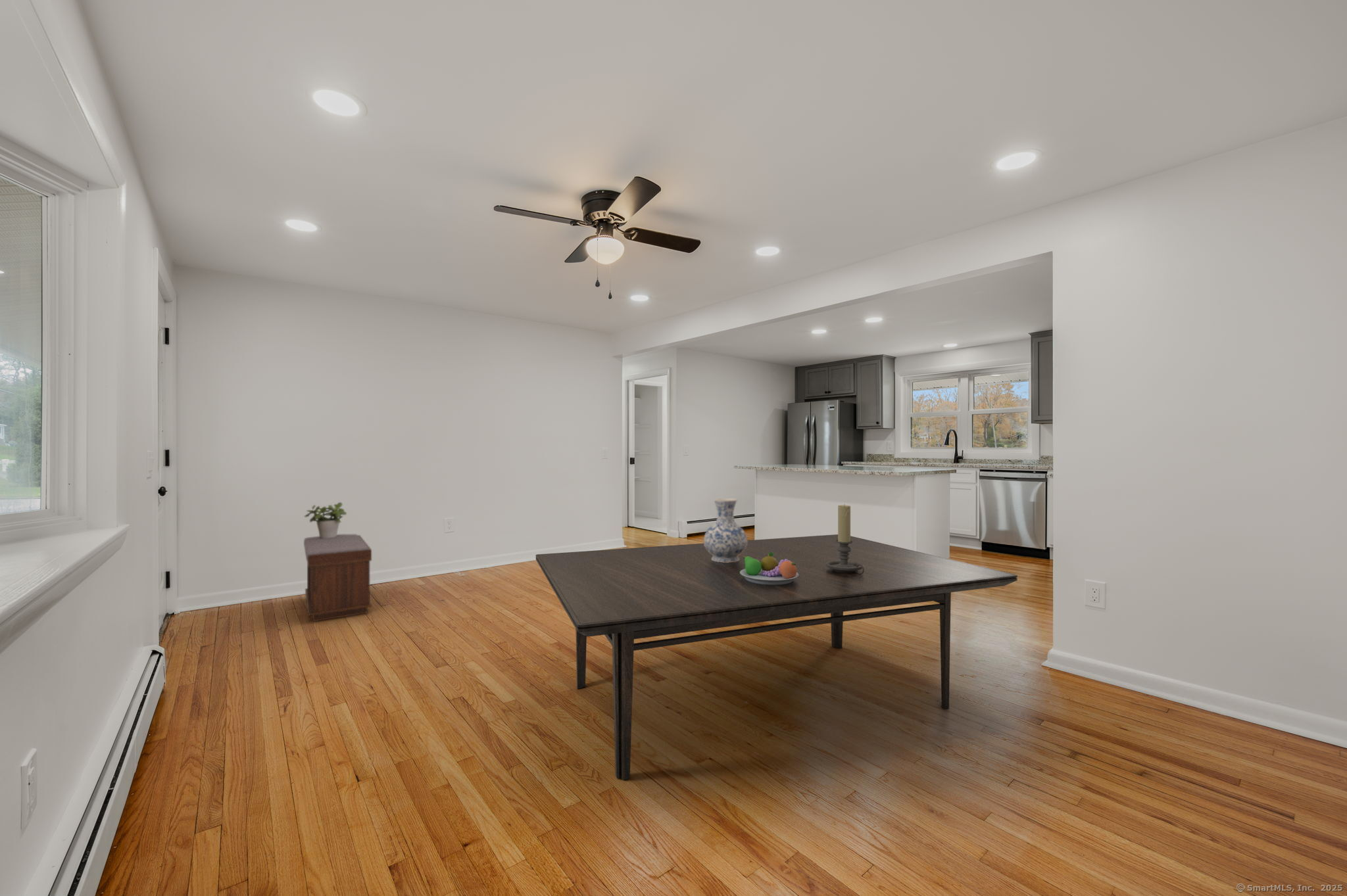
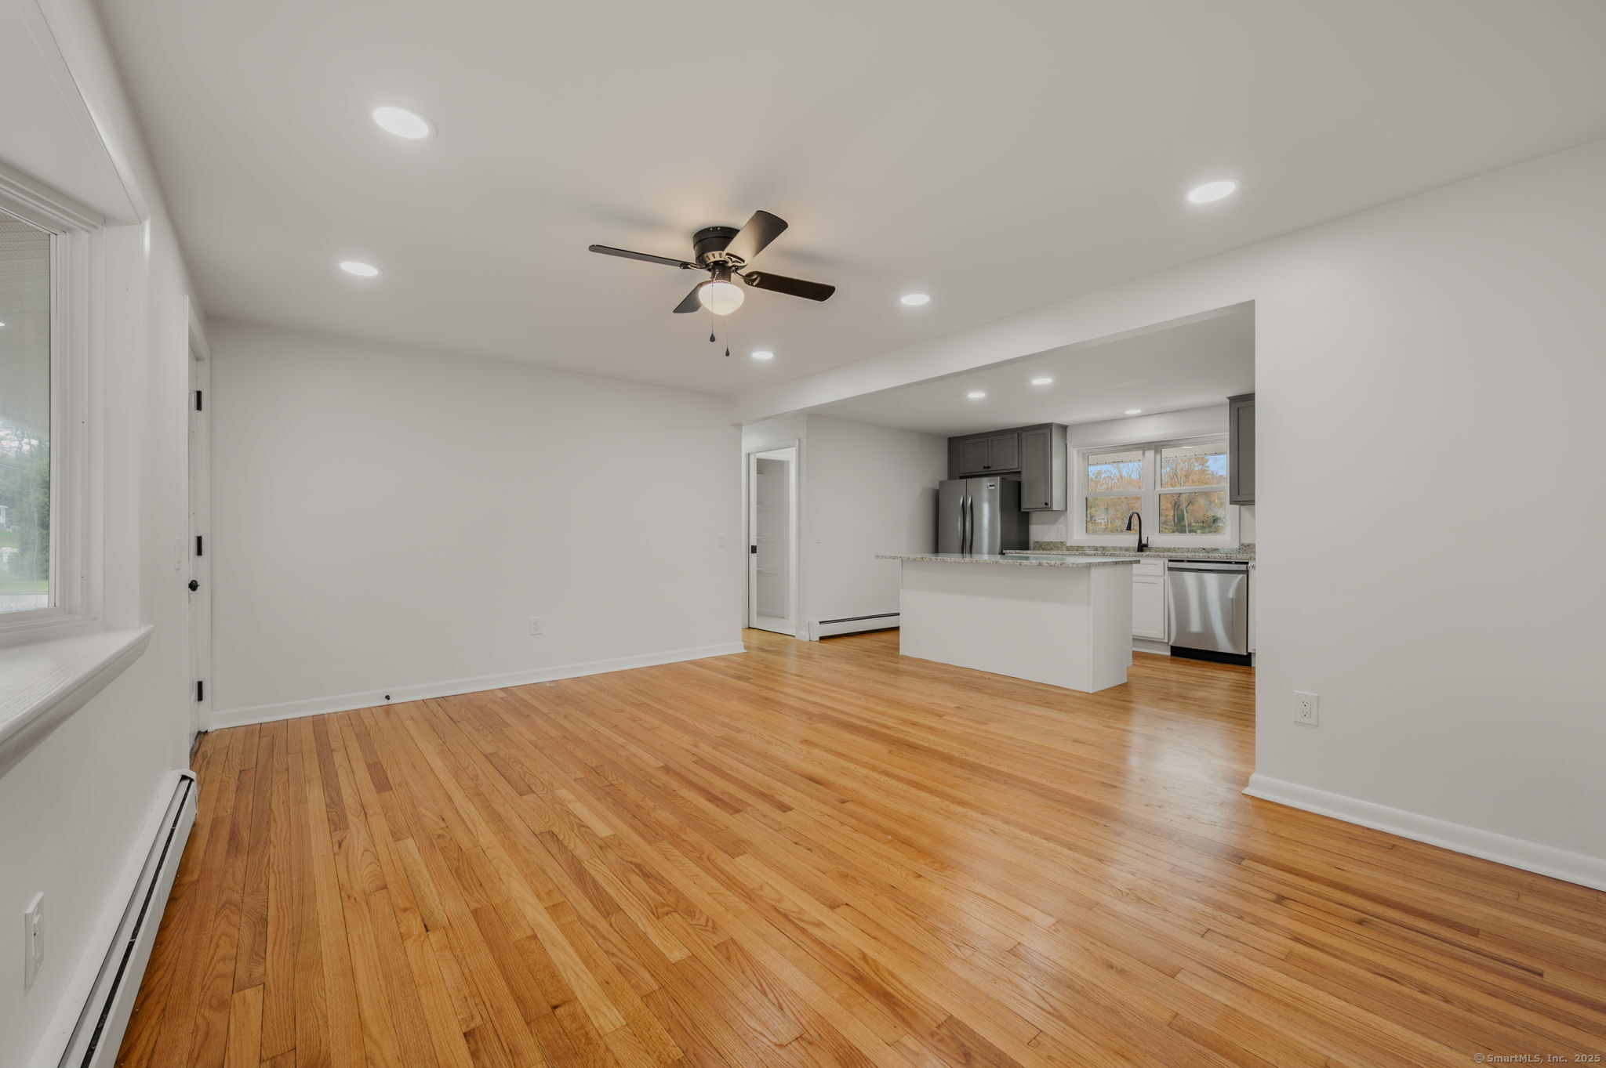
- dining table (756, 630)
- bench (335, 573)
- fruit bowl (768, 566)
- candle holder (846, 537)
- potted plant (327, 520)
- vase (725, 529)
